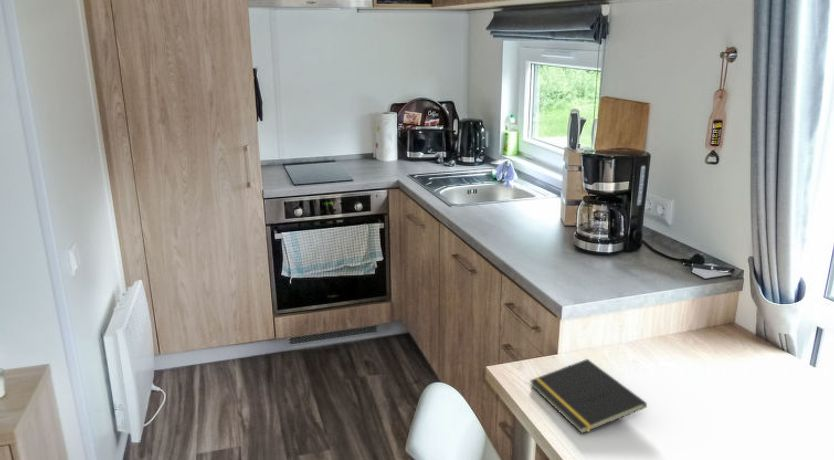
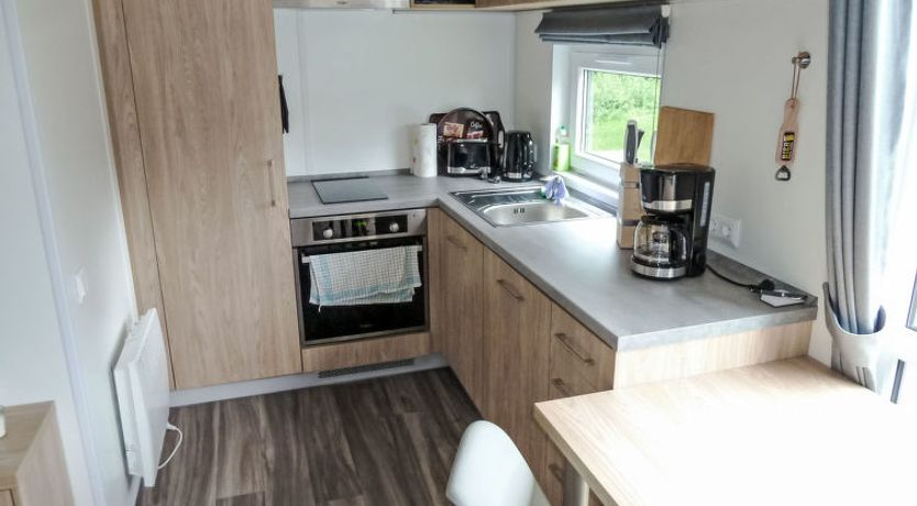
- notepad (585, 393)
